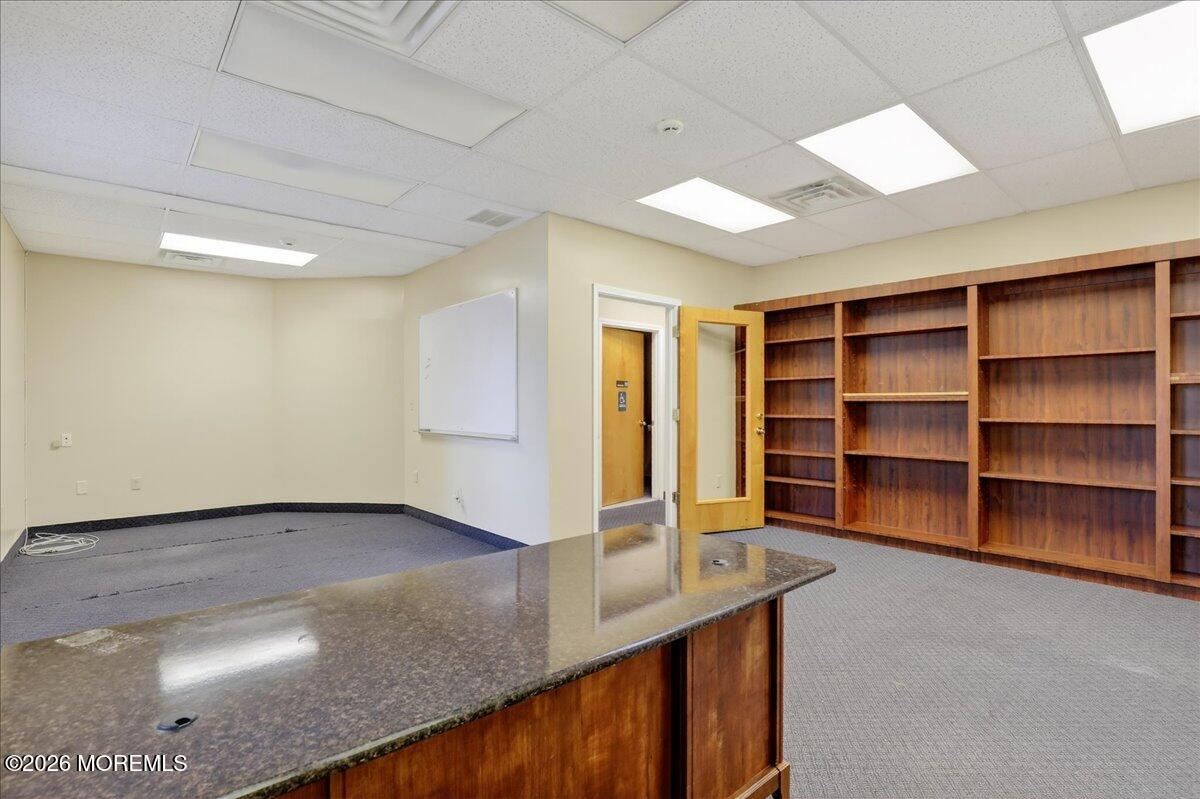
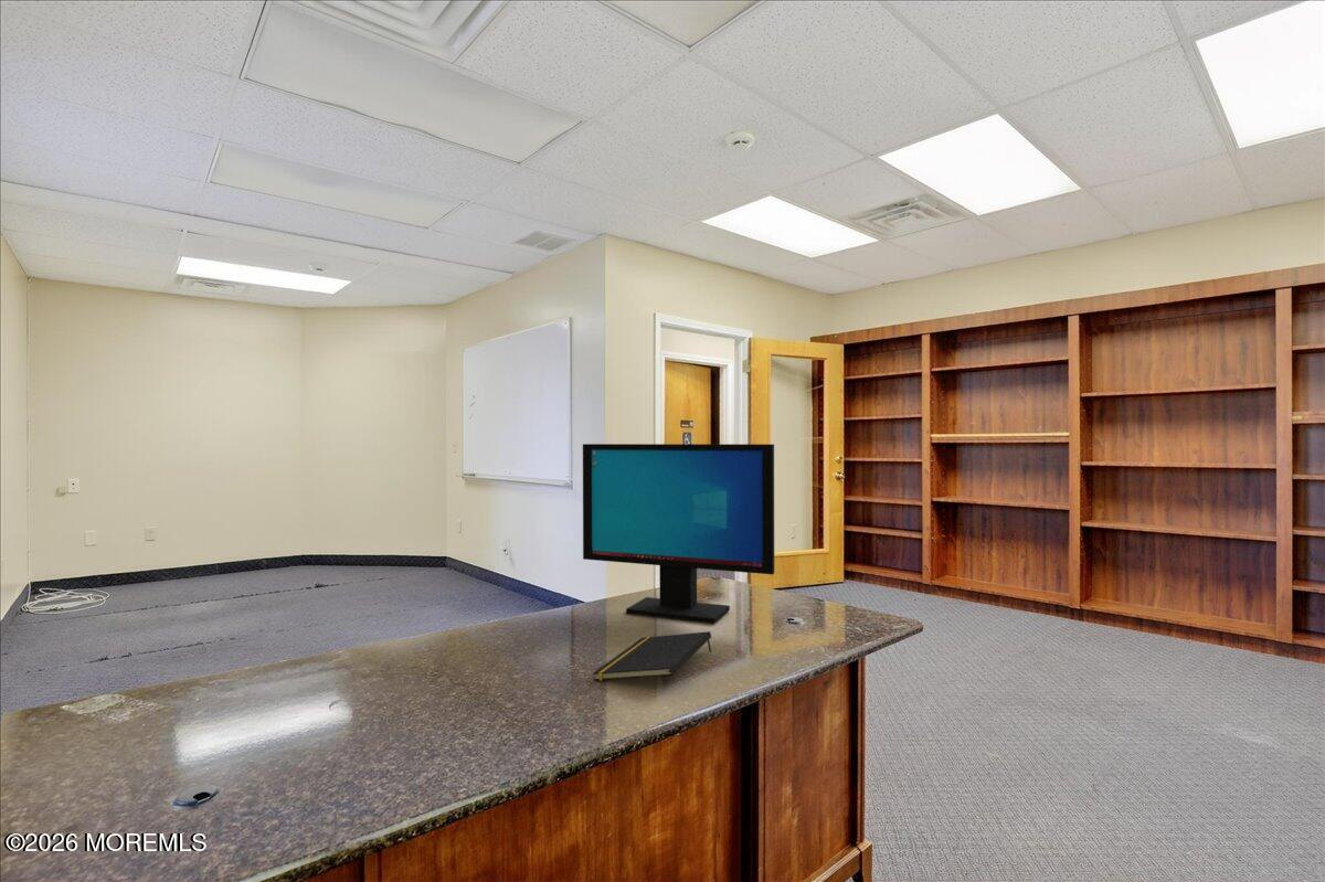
+ notepad (655, 655)
+ computer monitor (677, 528)
